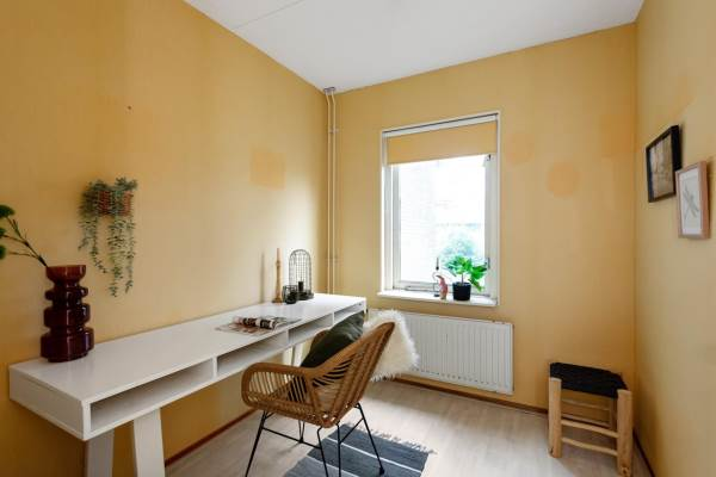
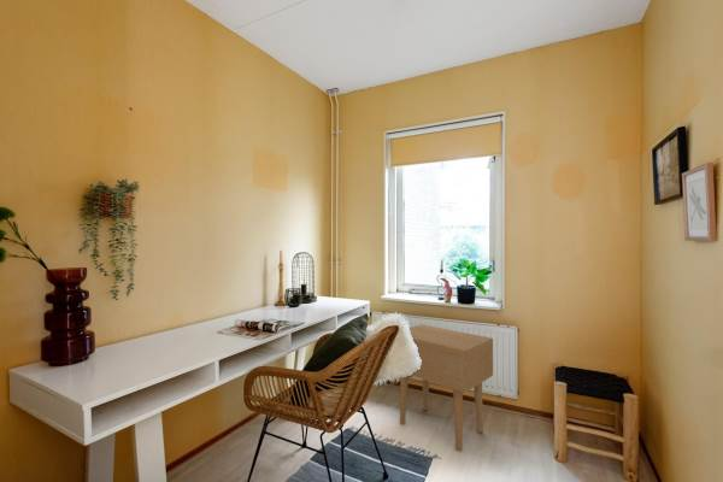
+ side table (441, 381)
